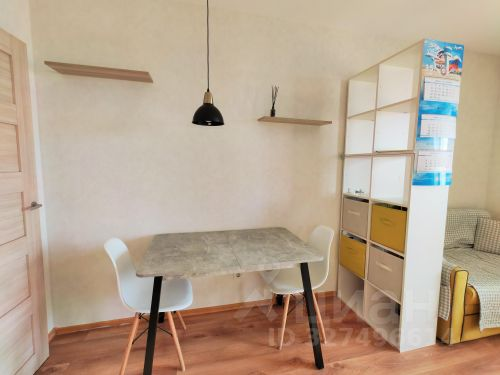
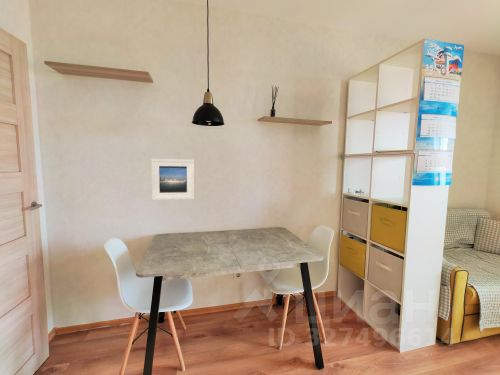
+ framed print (173, 179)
